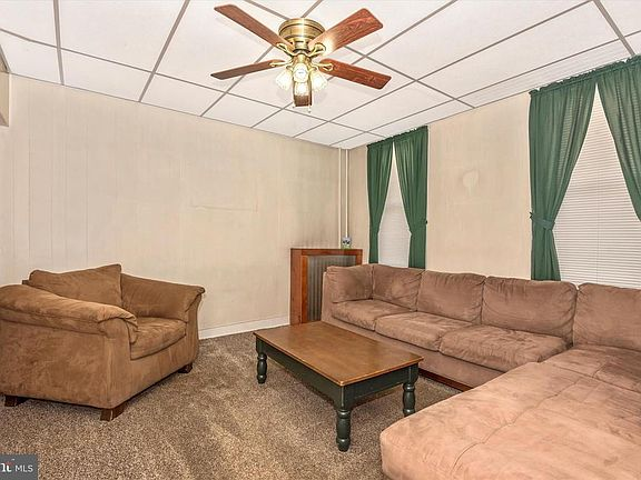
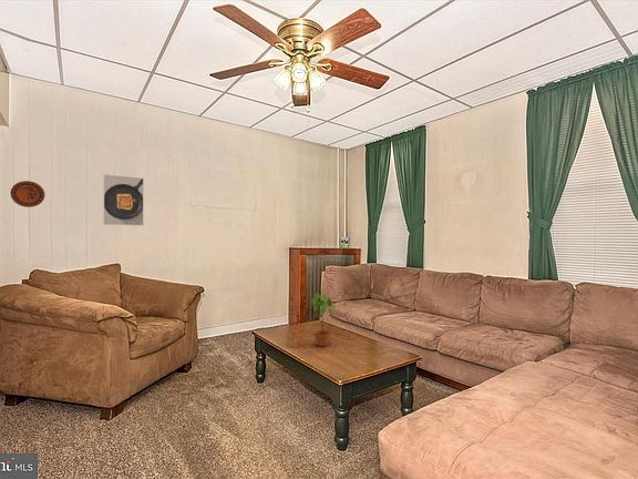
+ decorative plate (28, 194)
+ potted plant (321, 319)
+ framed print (123, 201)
